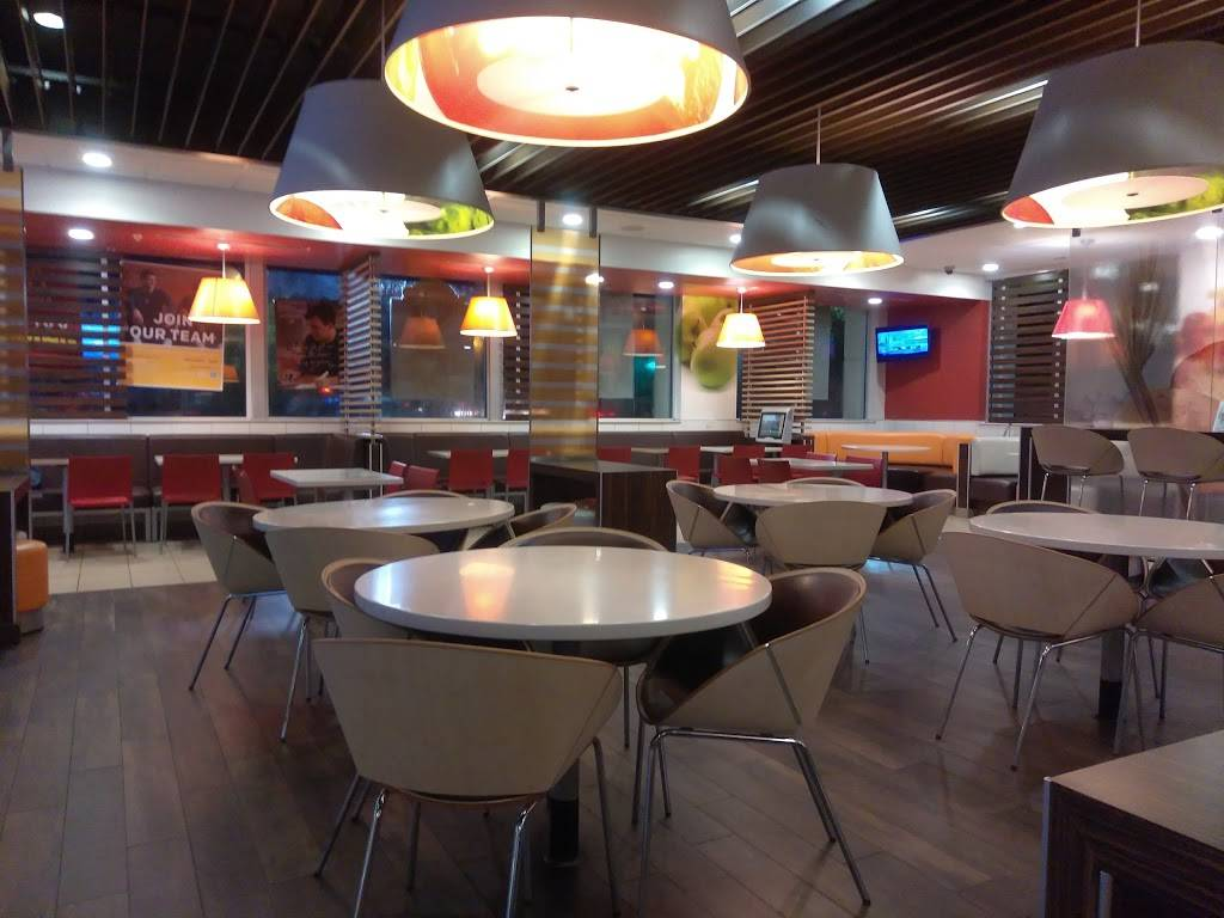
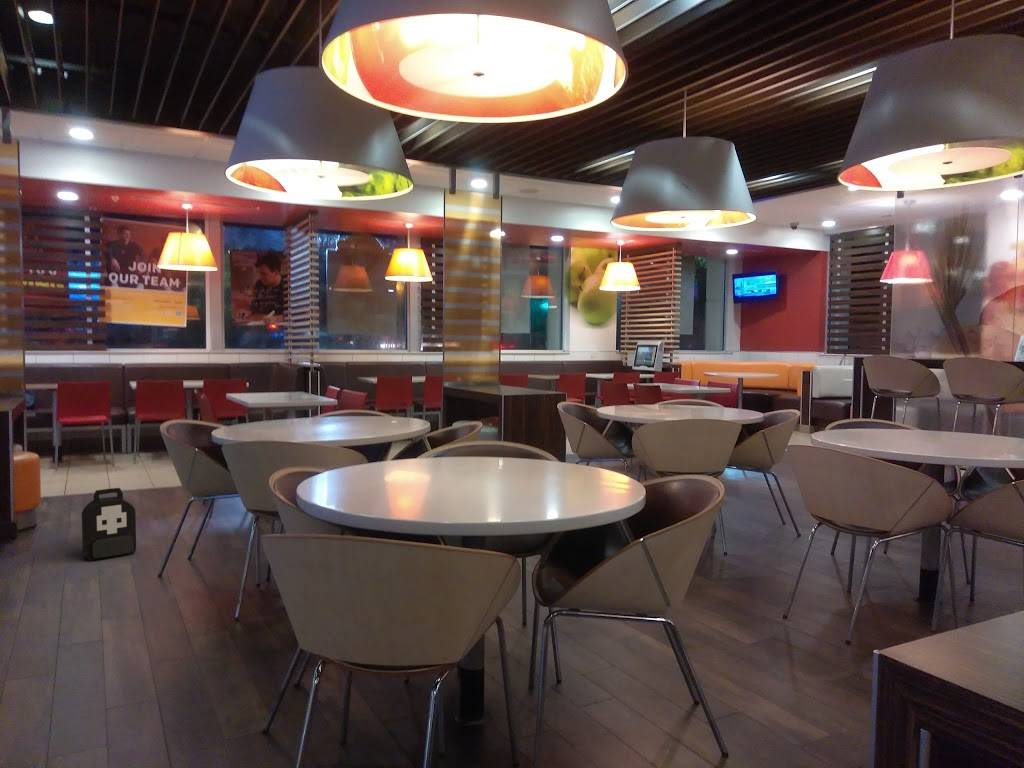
+ backpack (108, 522)
